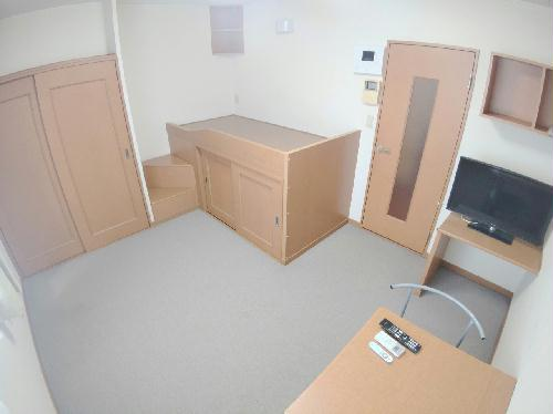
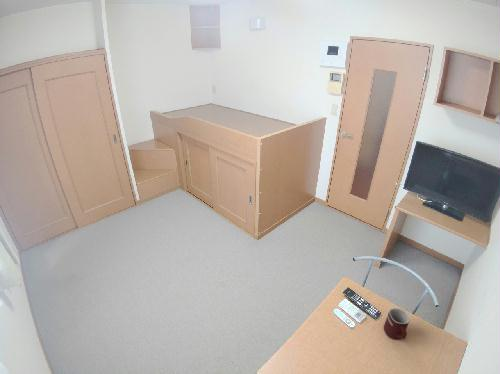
+ mug (397, 327)
